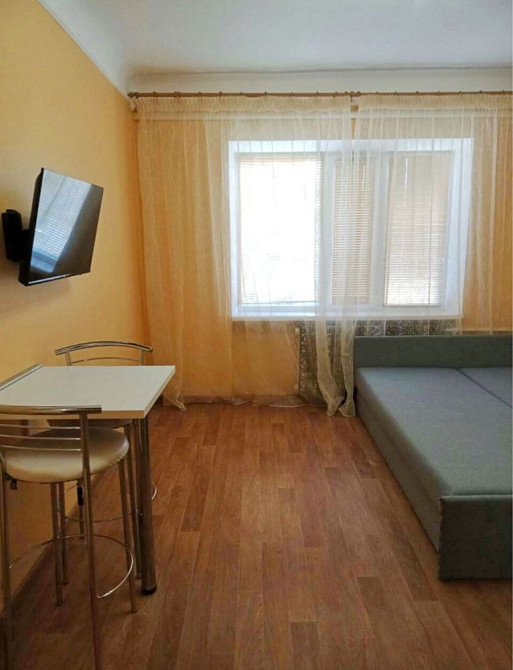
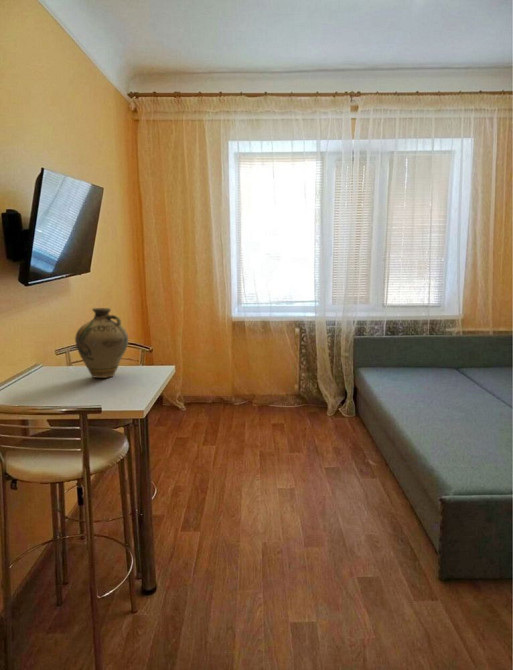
+ jug (102, 342)
